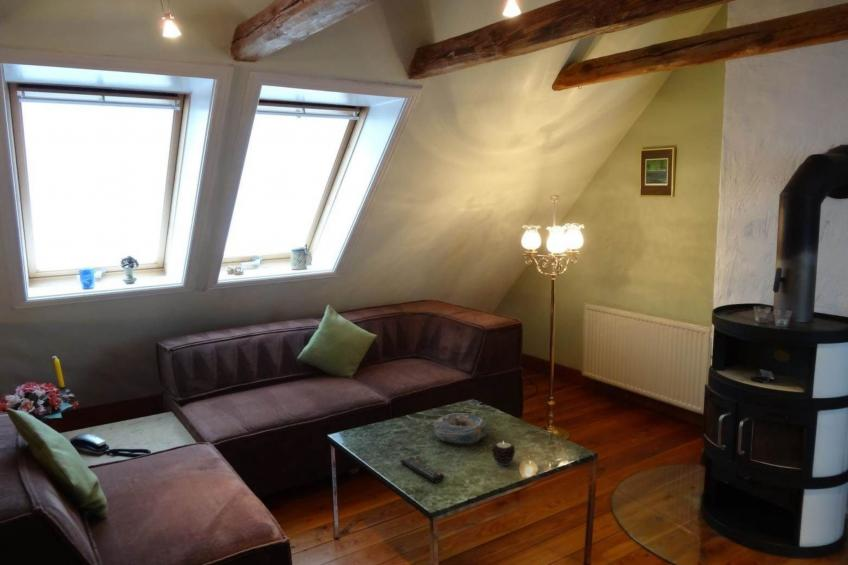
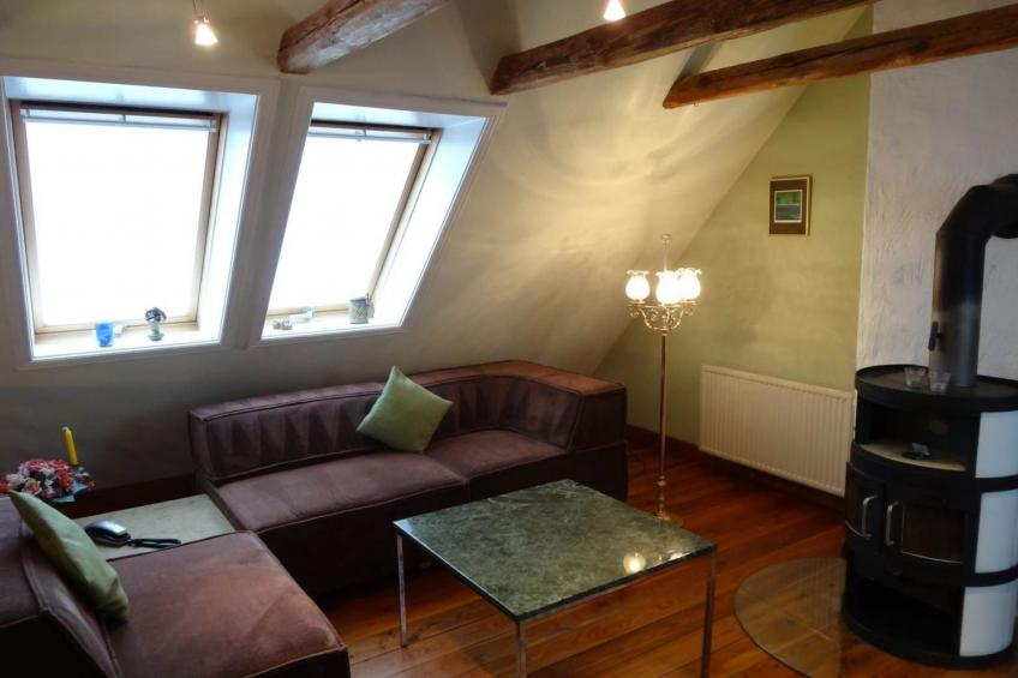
- decorative bowl (460, 427)
- candle (503, 451)
- remote control (421, 469)
